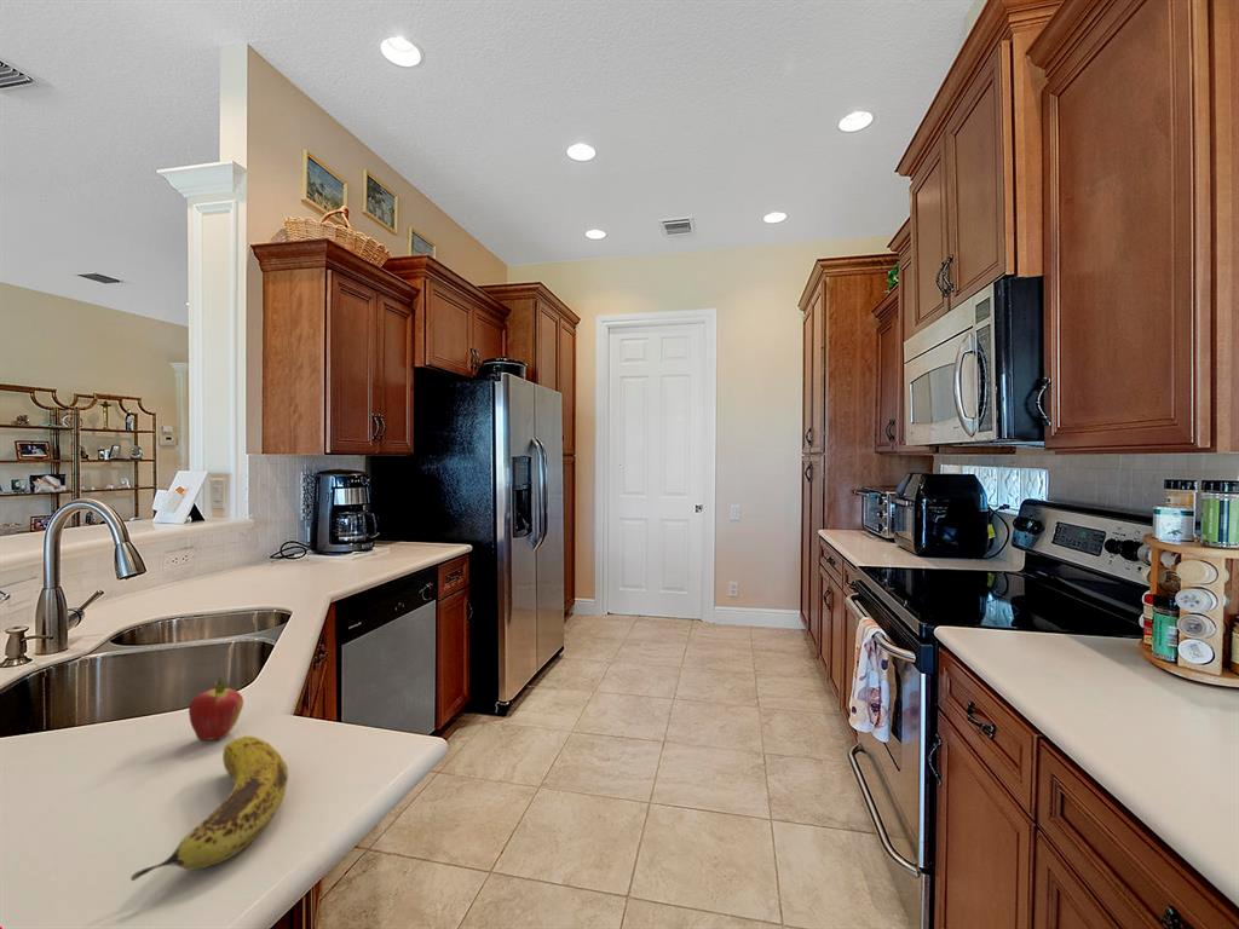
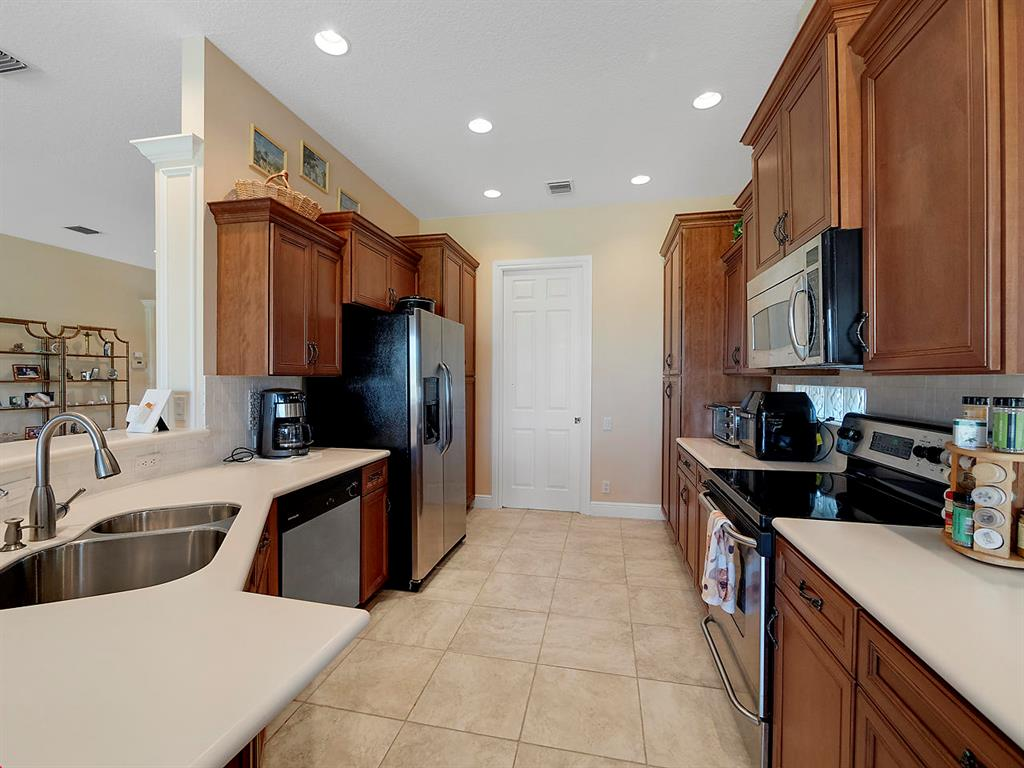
- fruit (220, 804)
- fruit (217, 704)
